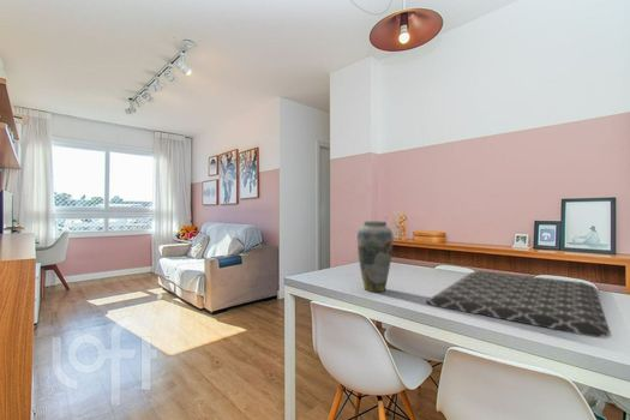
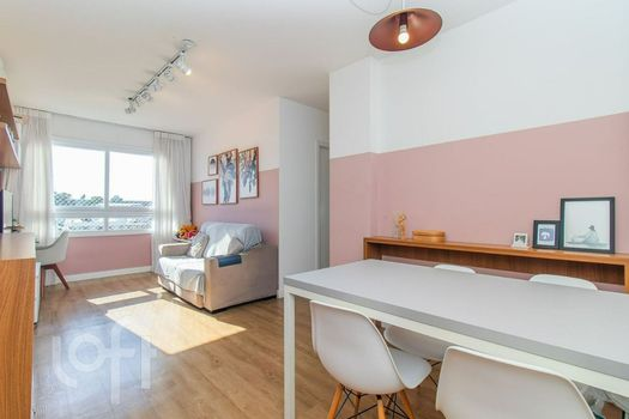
- placemat (517, 292)
- vase (374, 254)
